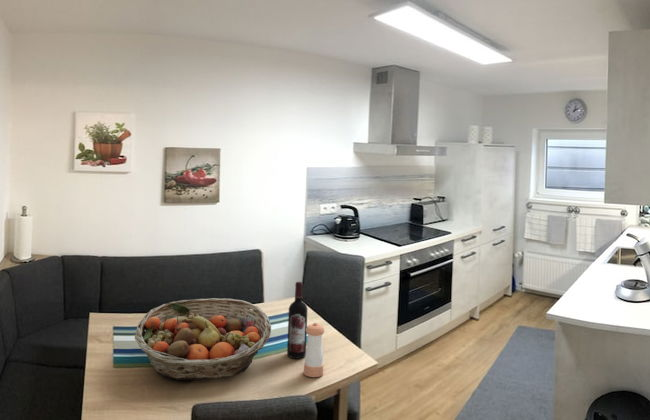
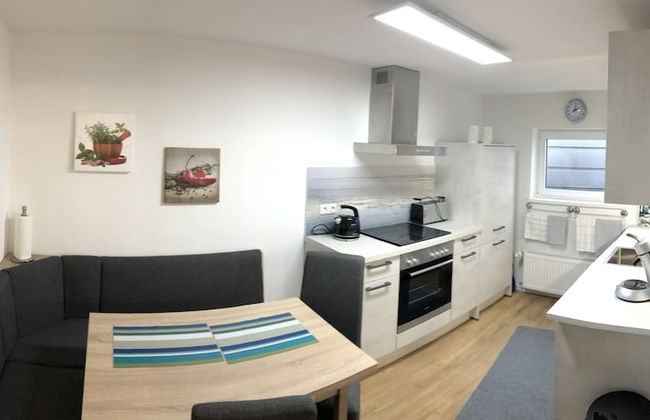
- fruit basket (205, 336)
- pepper shaker (314, 348)
- wine bottle (297, 318)
